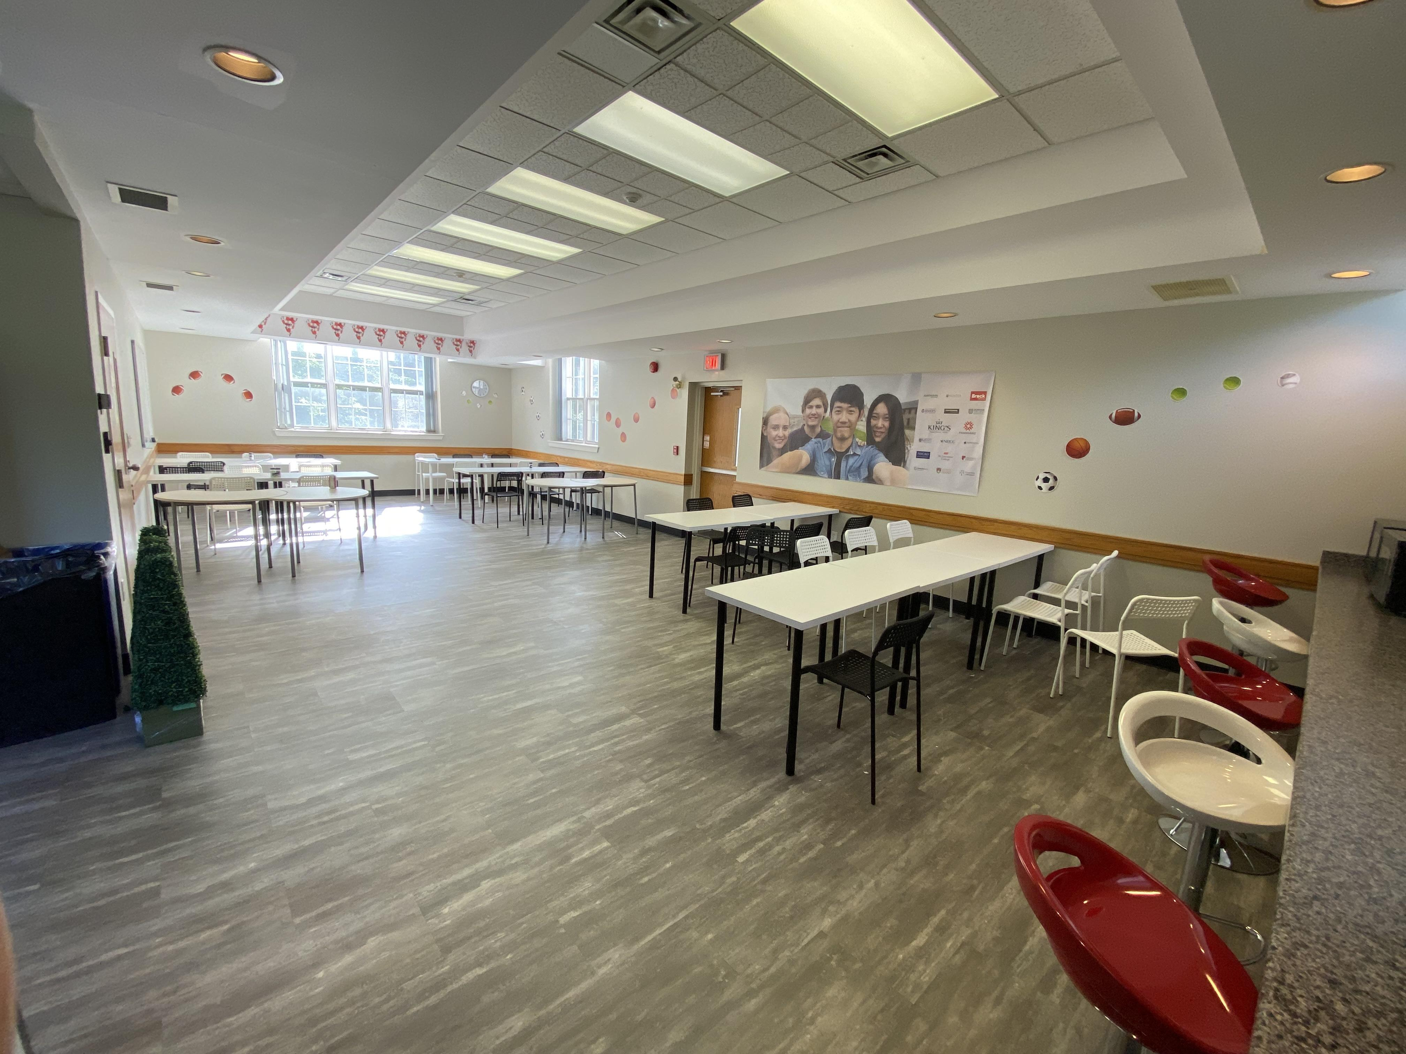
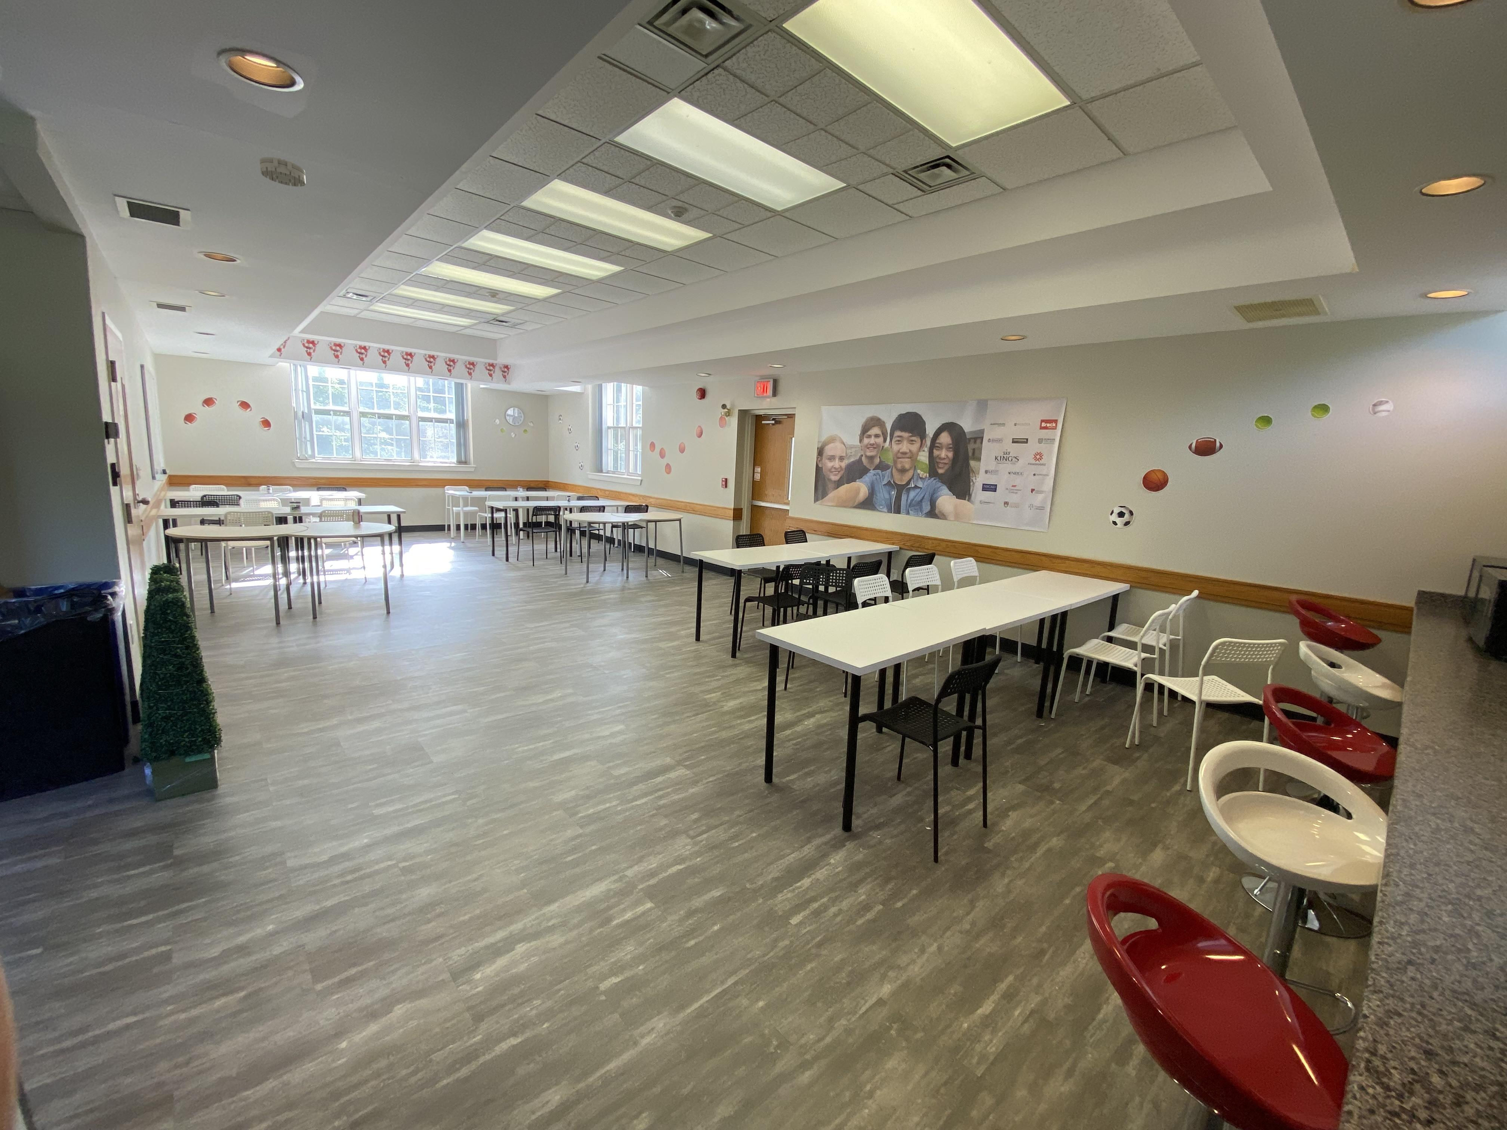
+ smoke detector (282, 171)
